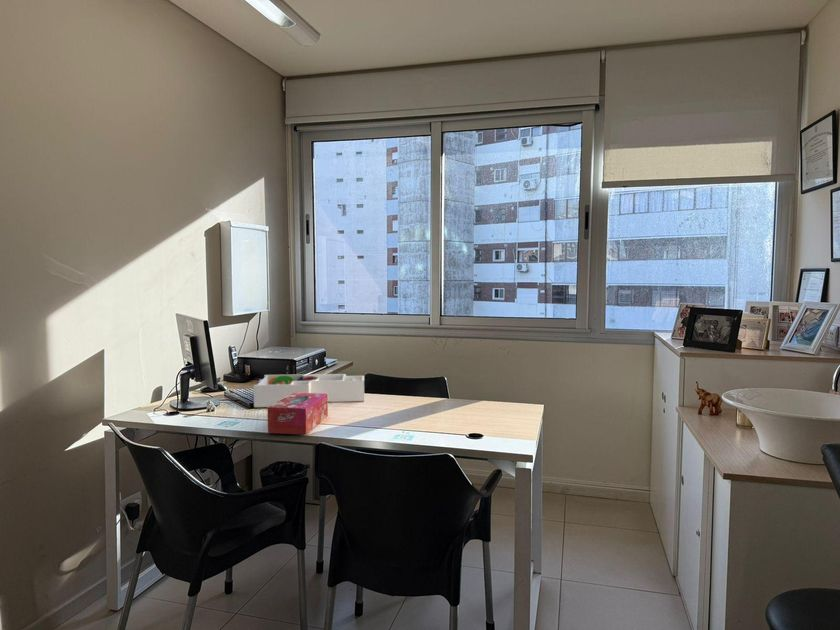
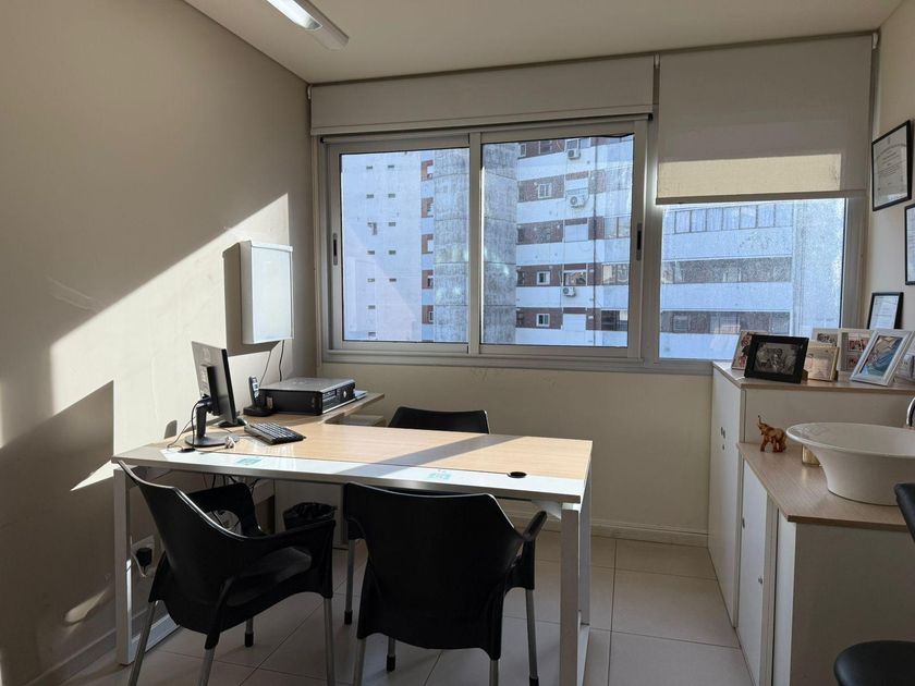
- desk organizer (312, 389)
- tissue box (299, 412)
